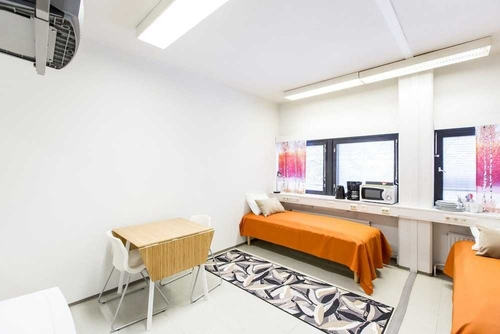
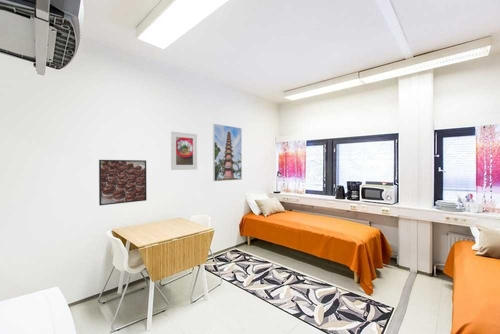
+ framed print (124, 181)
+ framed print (184, 151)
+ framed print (228, 153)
